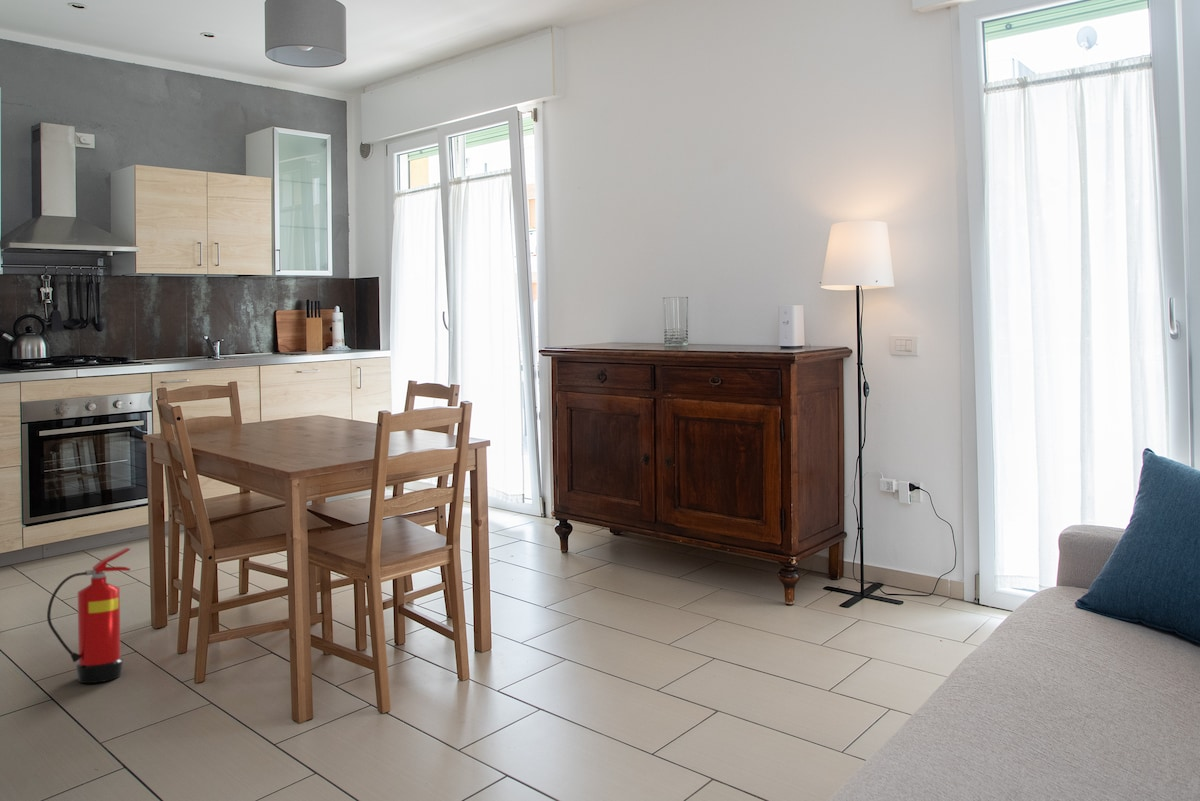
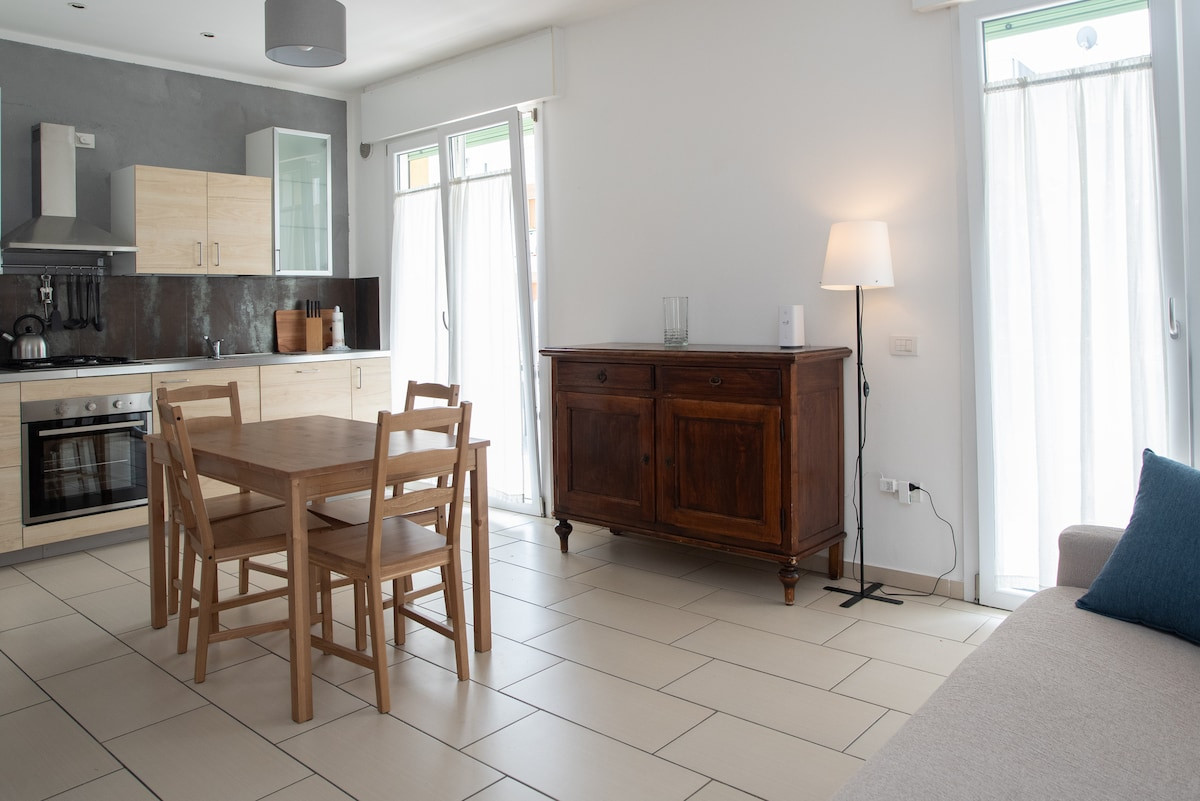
- fire extinguisher (92, 615)
